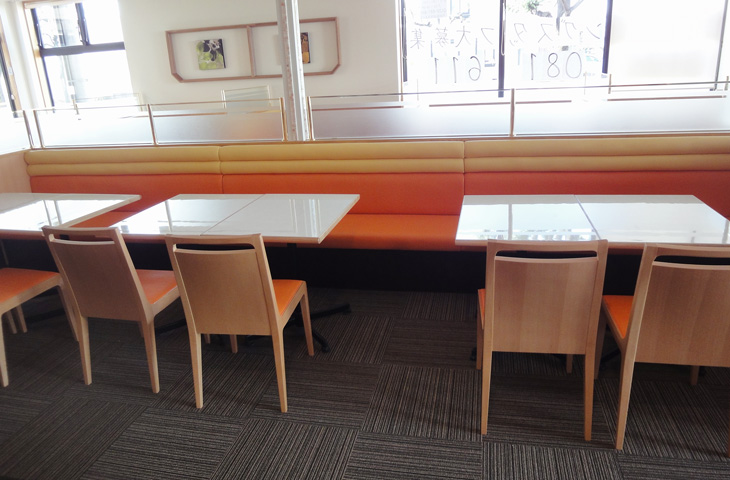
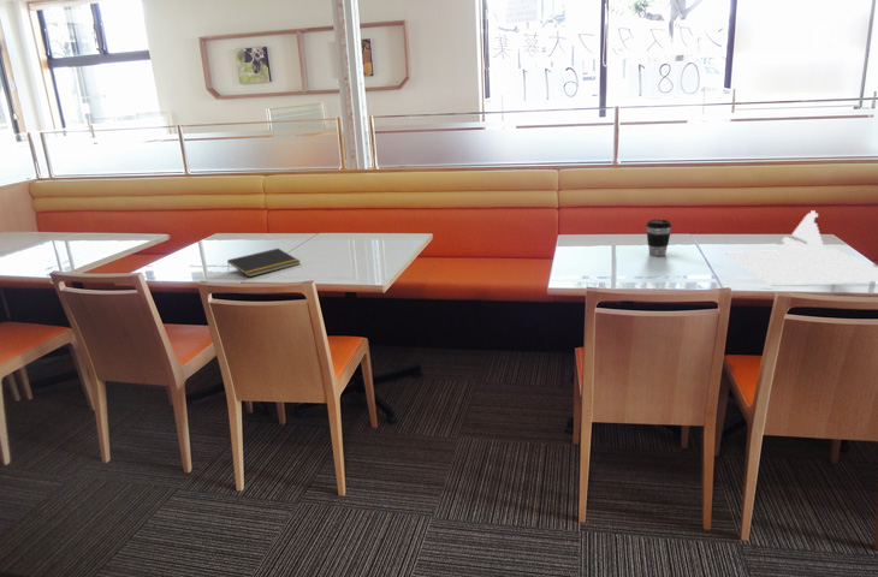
+ napkin (807, 238)
+ notepad (263, 261)
+ coffee cup (658, 237)
